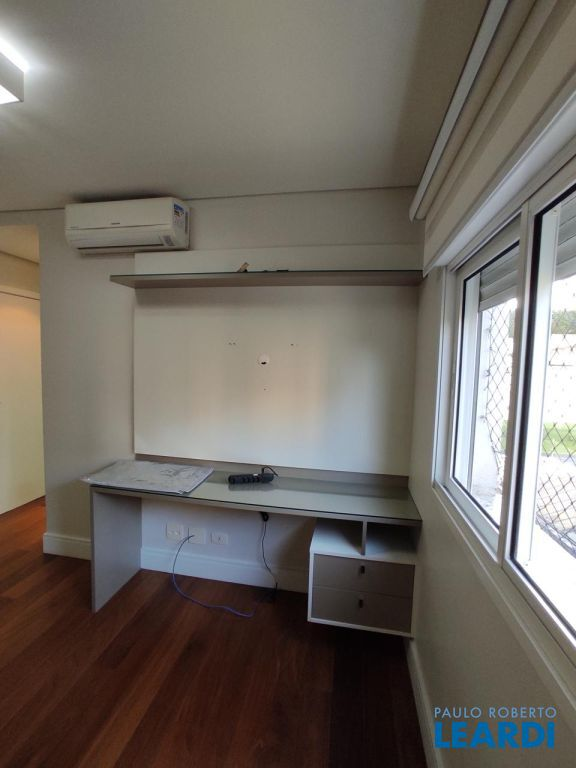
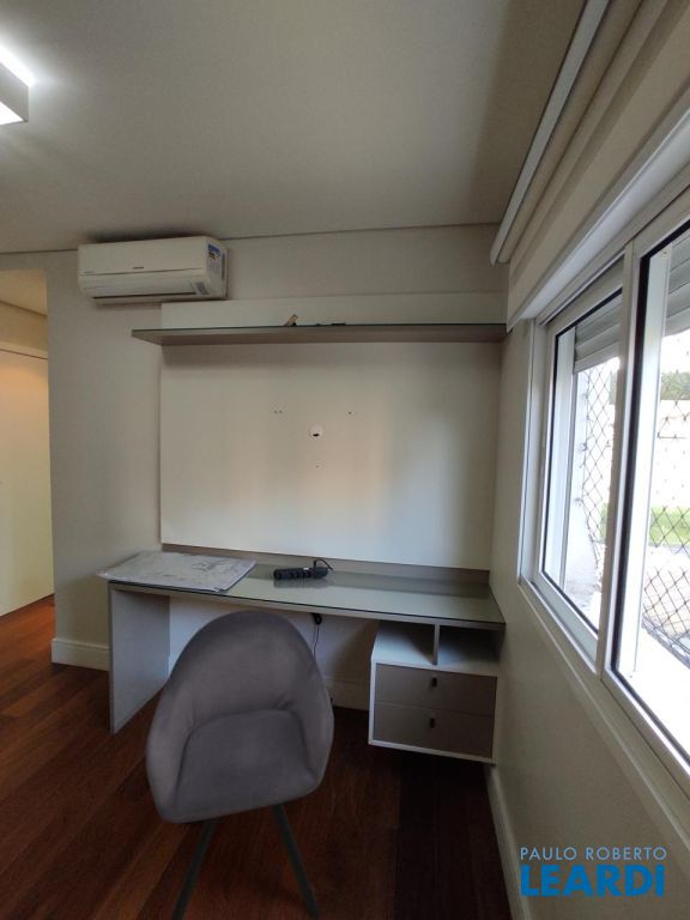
+ chair (243, 744)
